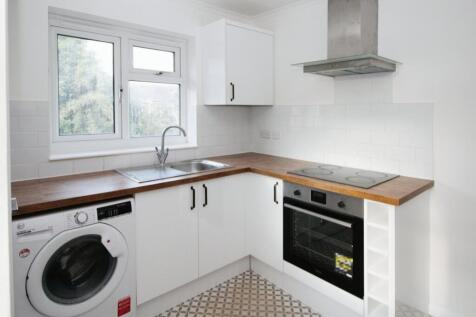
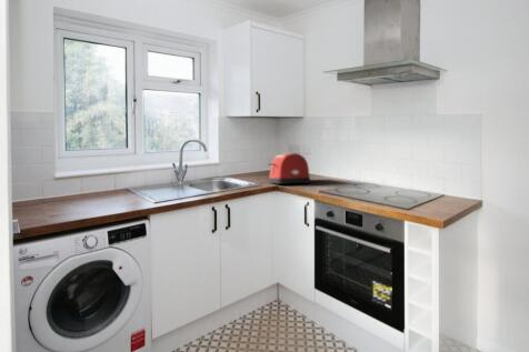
+ toaster (288, 168)
